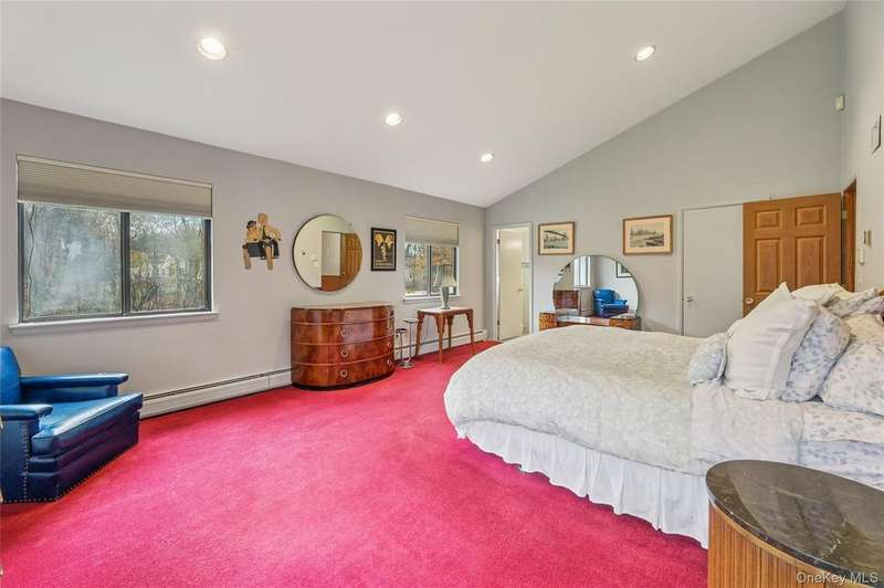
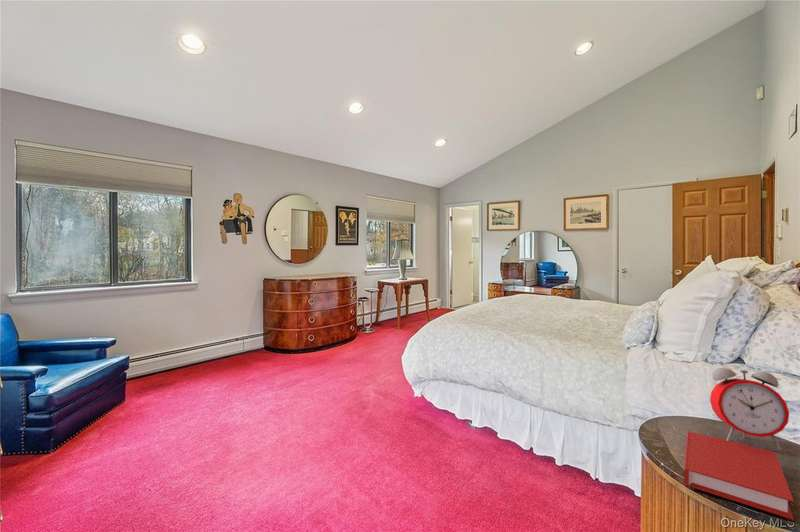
+ alarm clock (746, 405)
+ book (731, 467)
